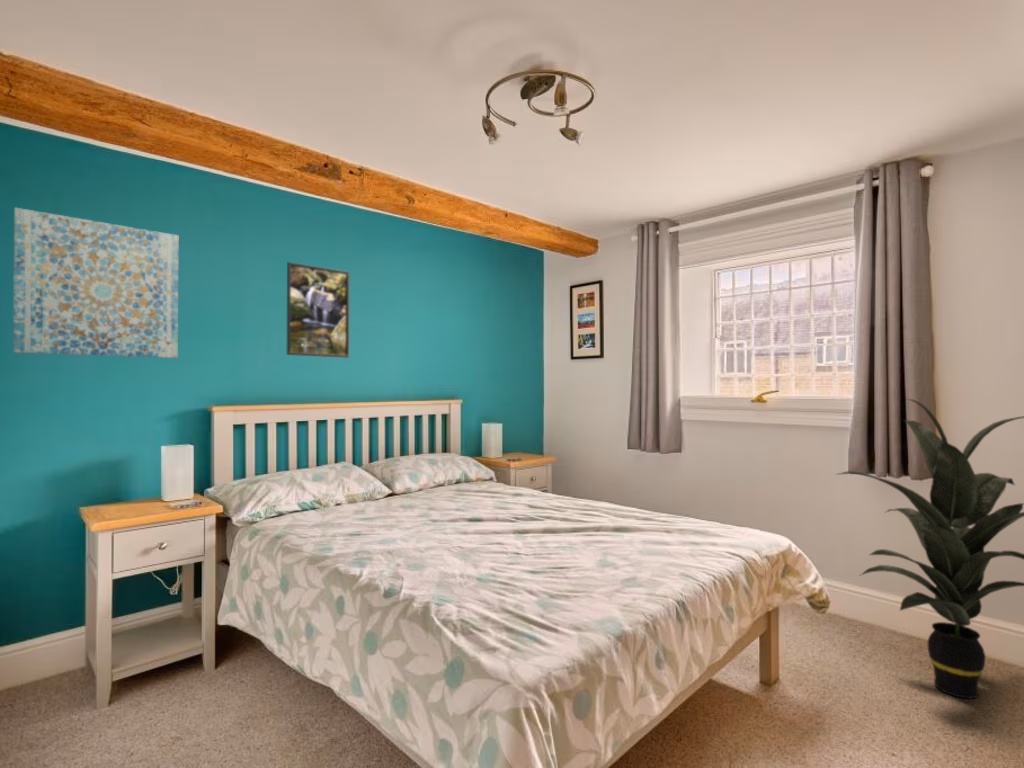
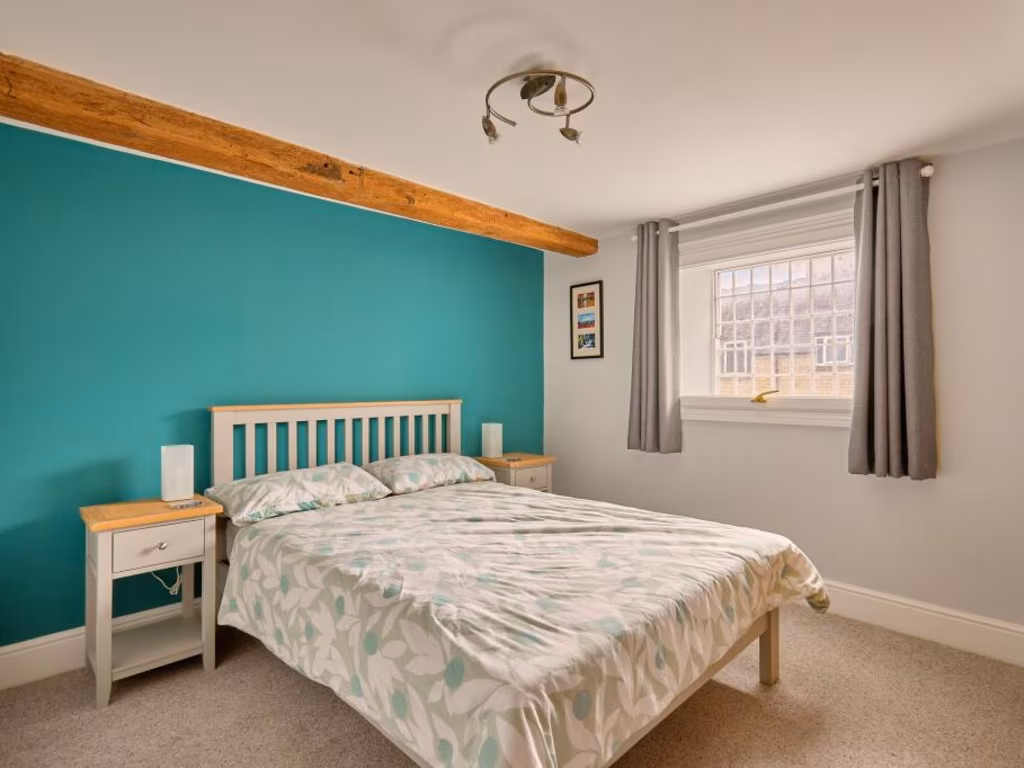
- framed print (318, 311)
- indoor plant (943, 540)
- wall art (102, 289)
